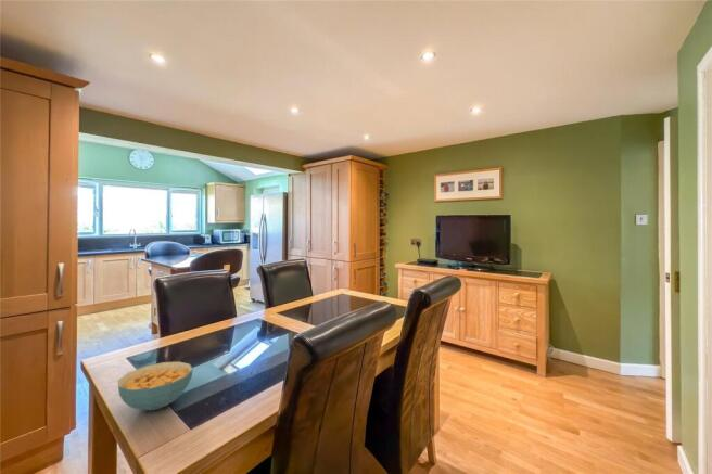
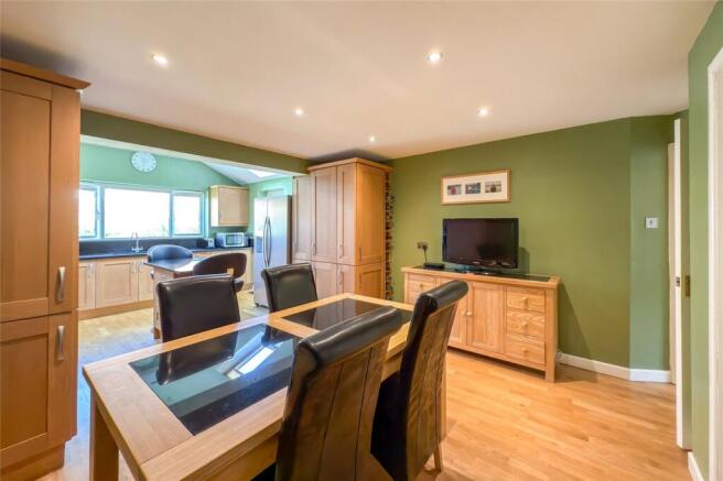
- cereal bowl (156, 389)
